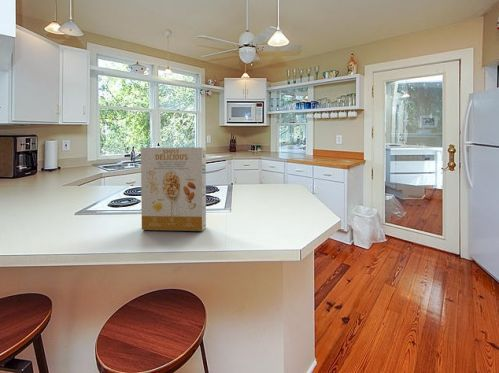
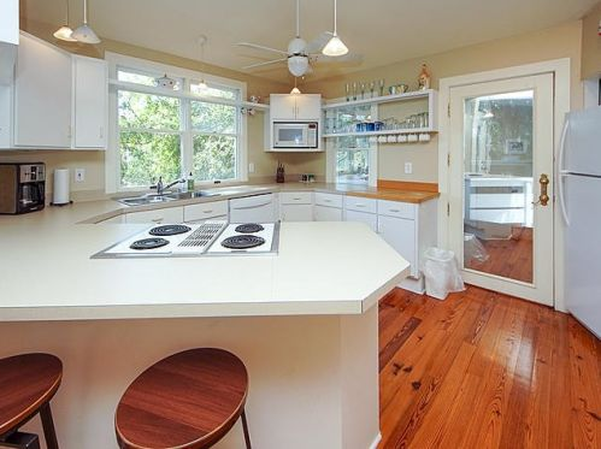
- cereal box (174, 188)
